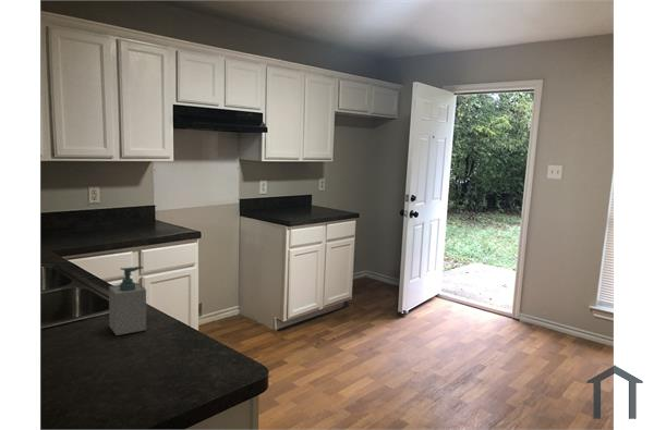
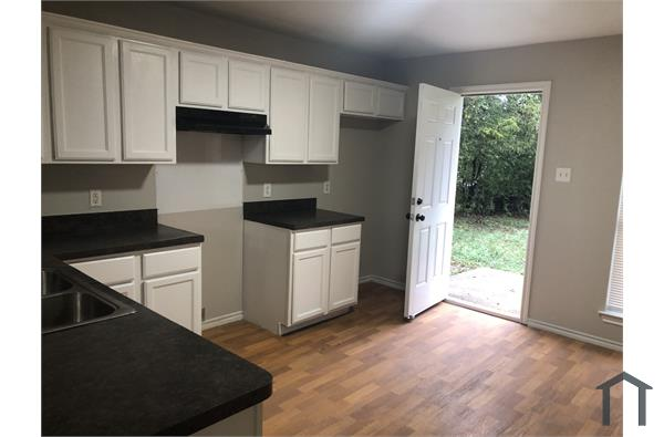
- soap bottle (128, 298)
